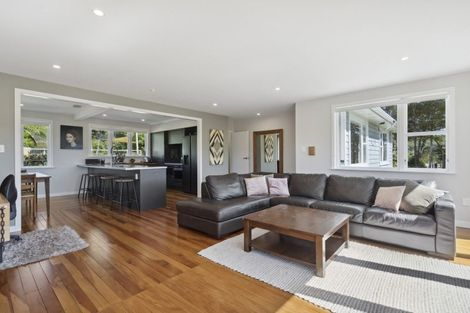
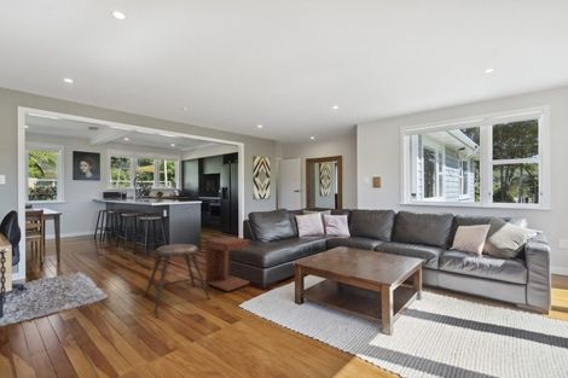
+ stool (178, 280)
+ side table (227, 262)
